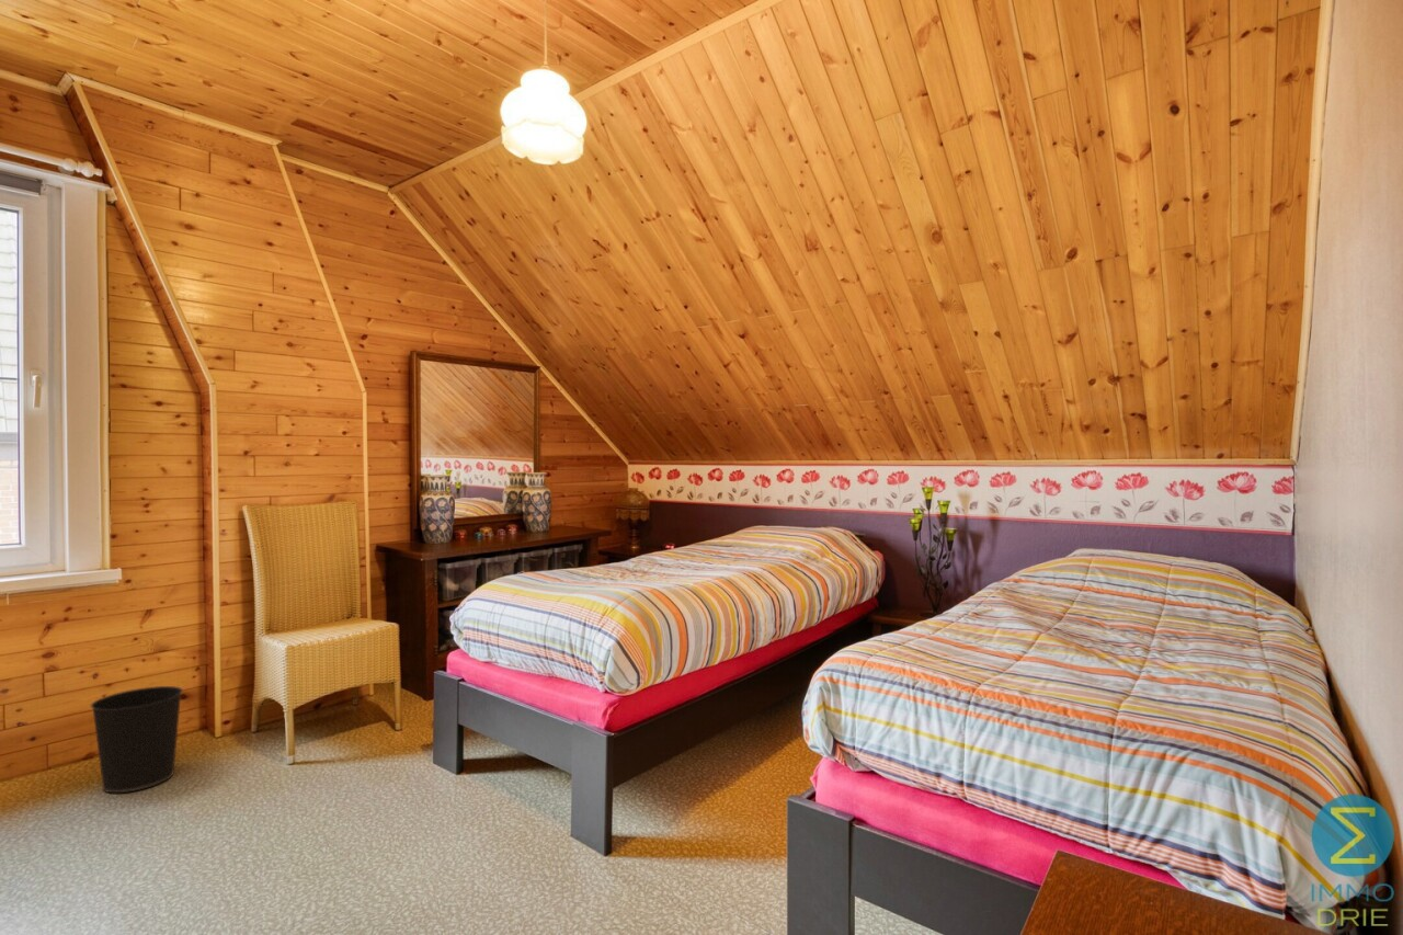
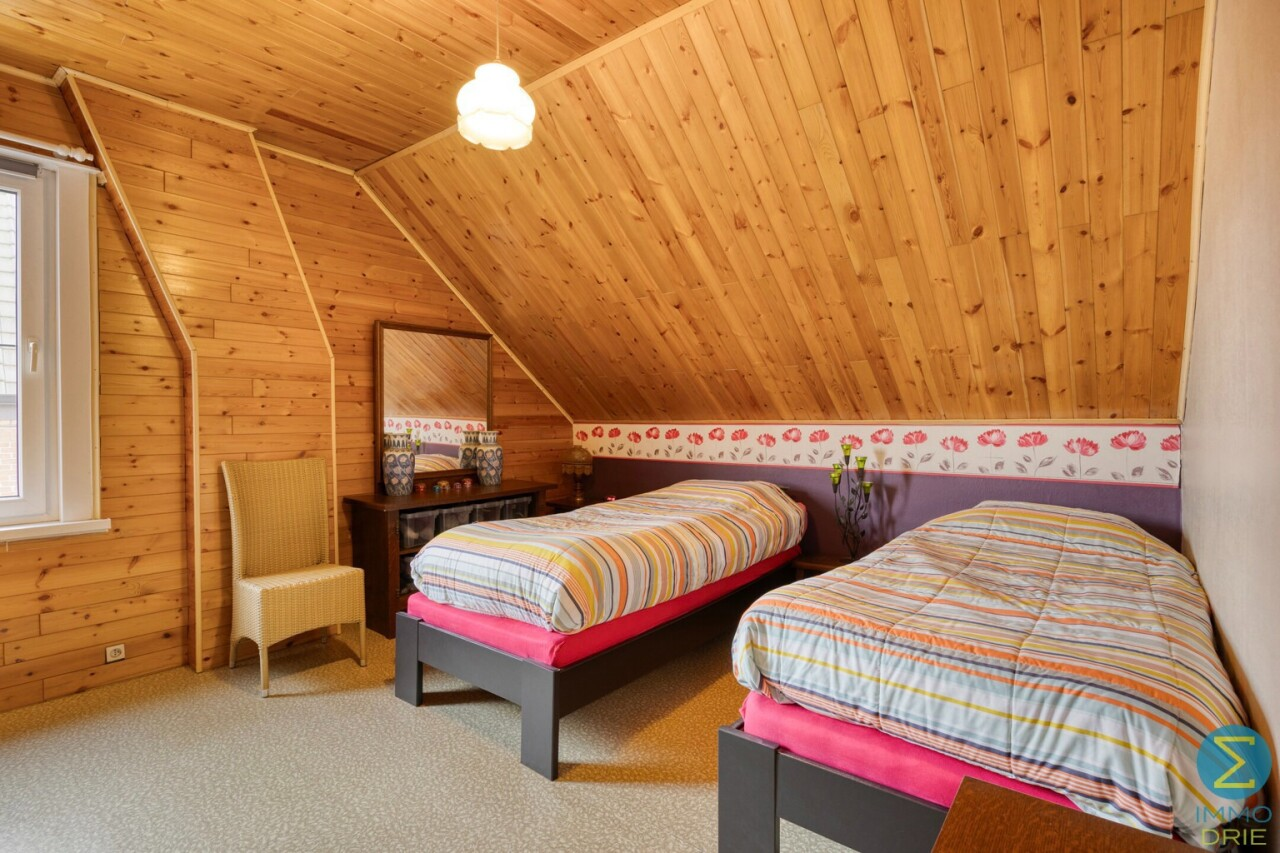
- wastebasket (138, 738)
